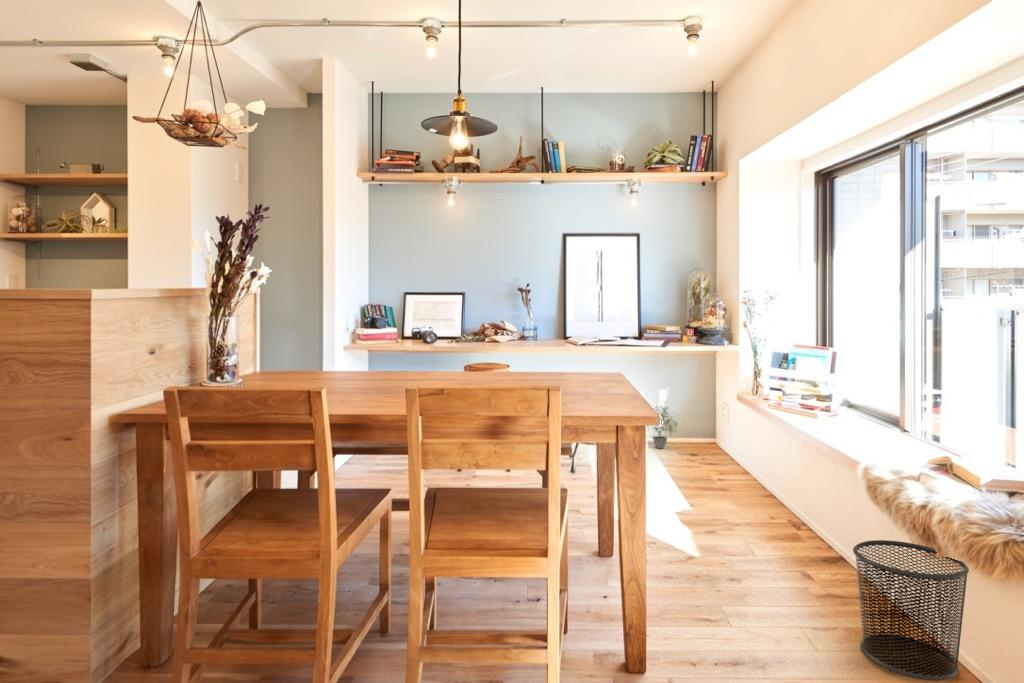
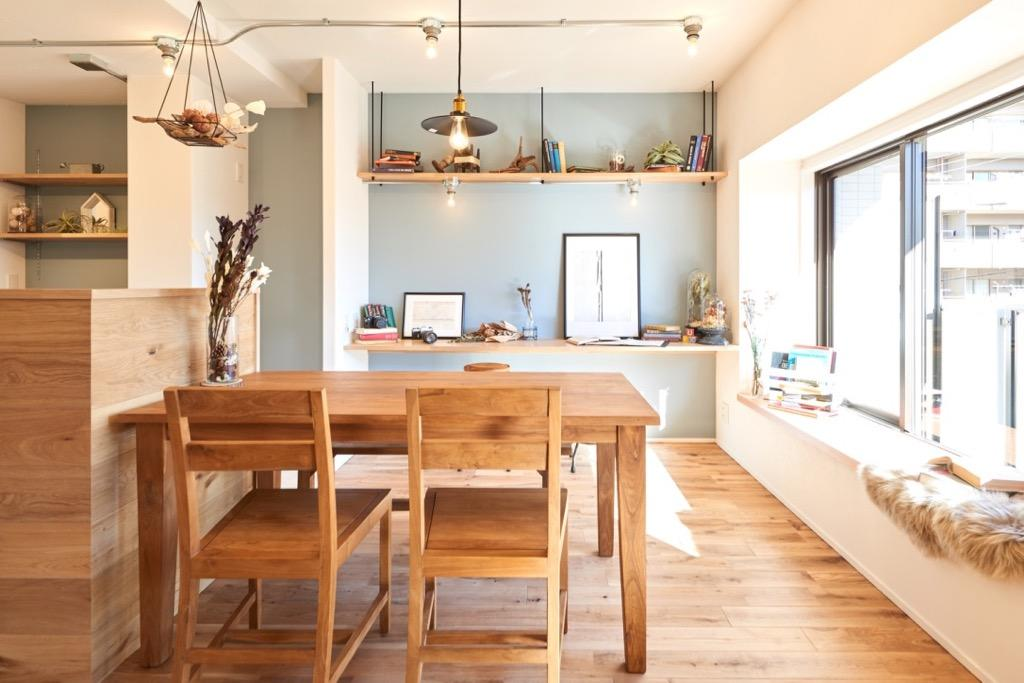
- waste bin (908, 606)
- potted plant (663, 423)
